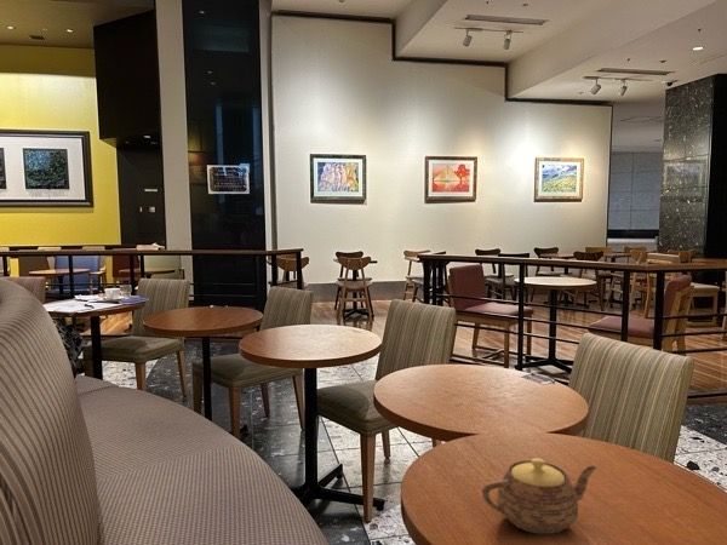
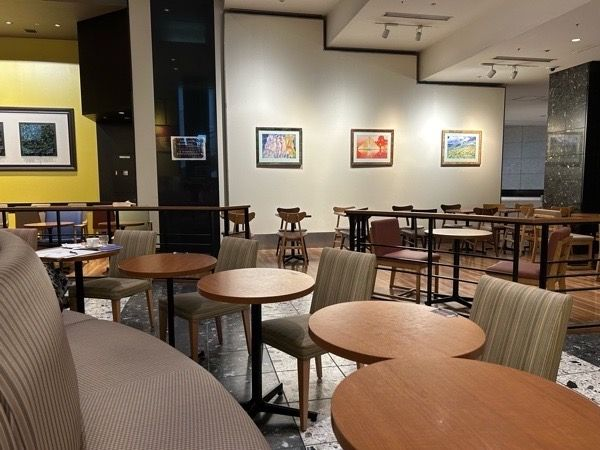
- teapot (540, 489)
